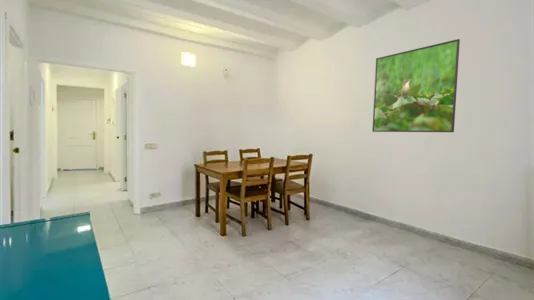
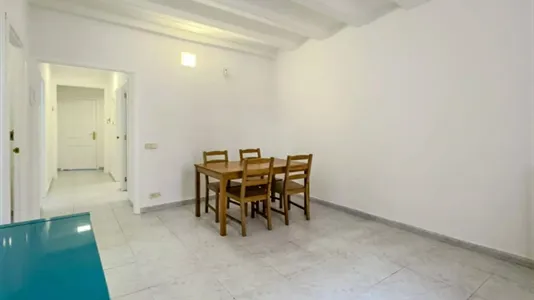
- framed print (410, 91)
